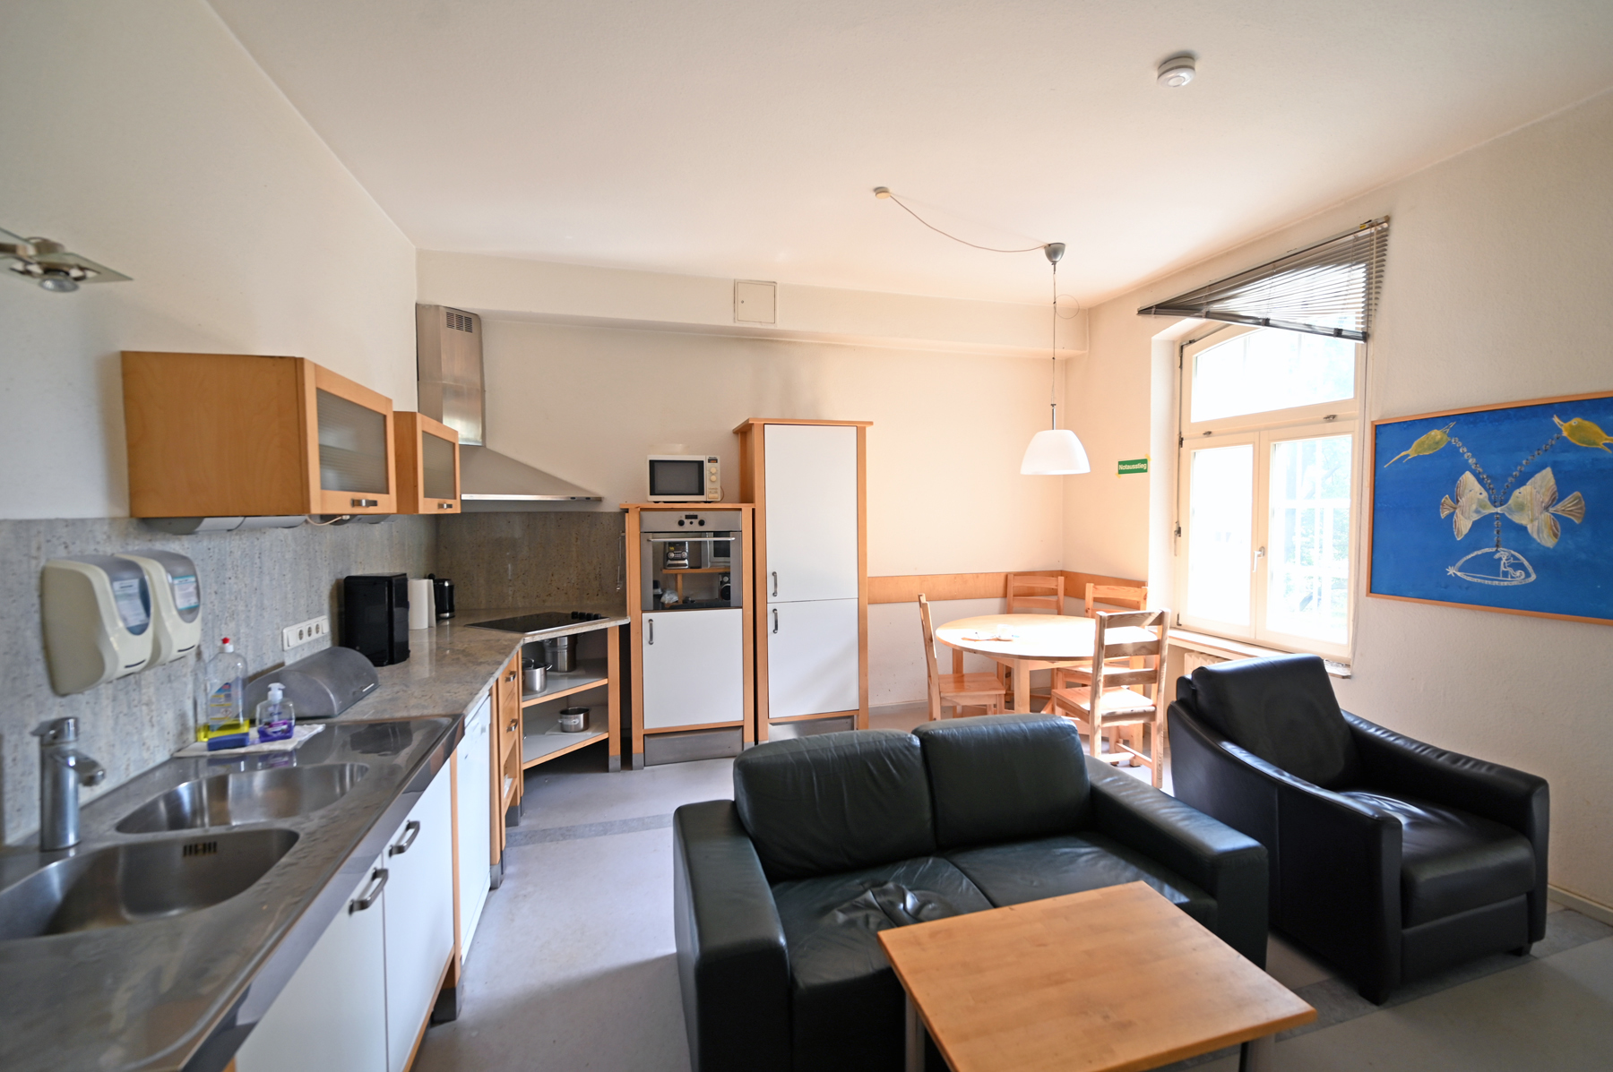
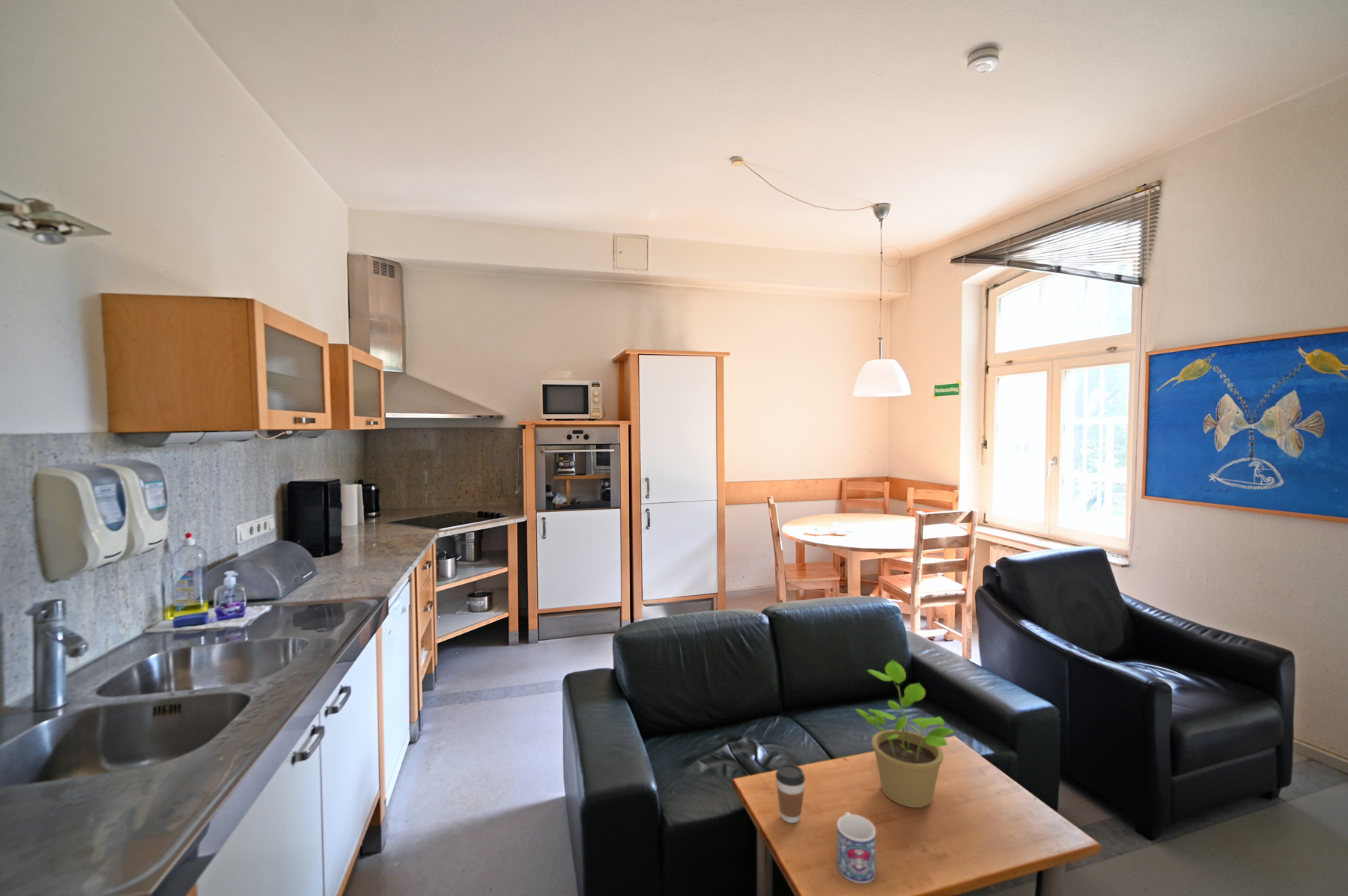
+ mug (852, 841)
+ coffee cup (790, 793)
+ potted plant (911, 737)
